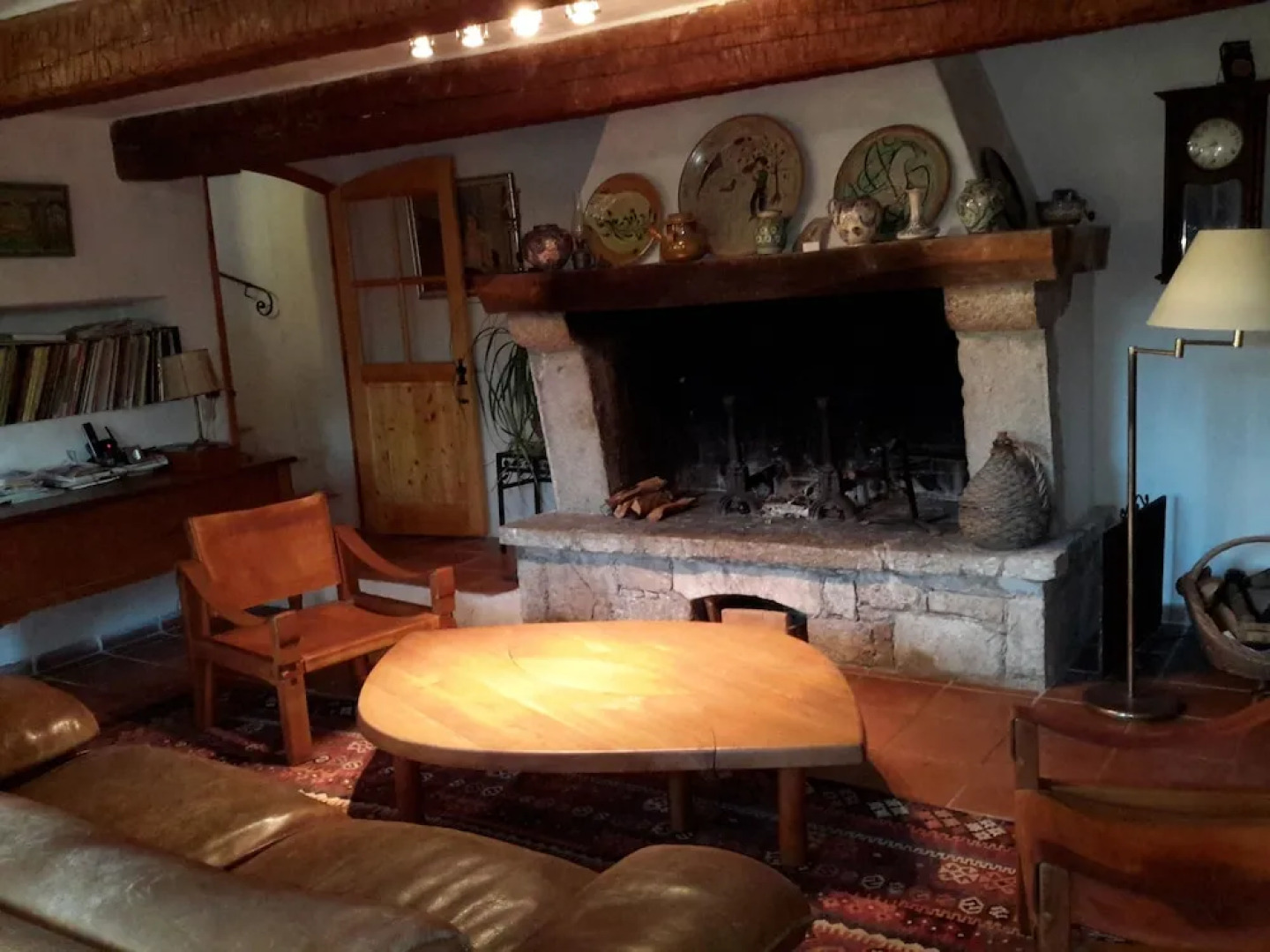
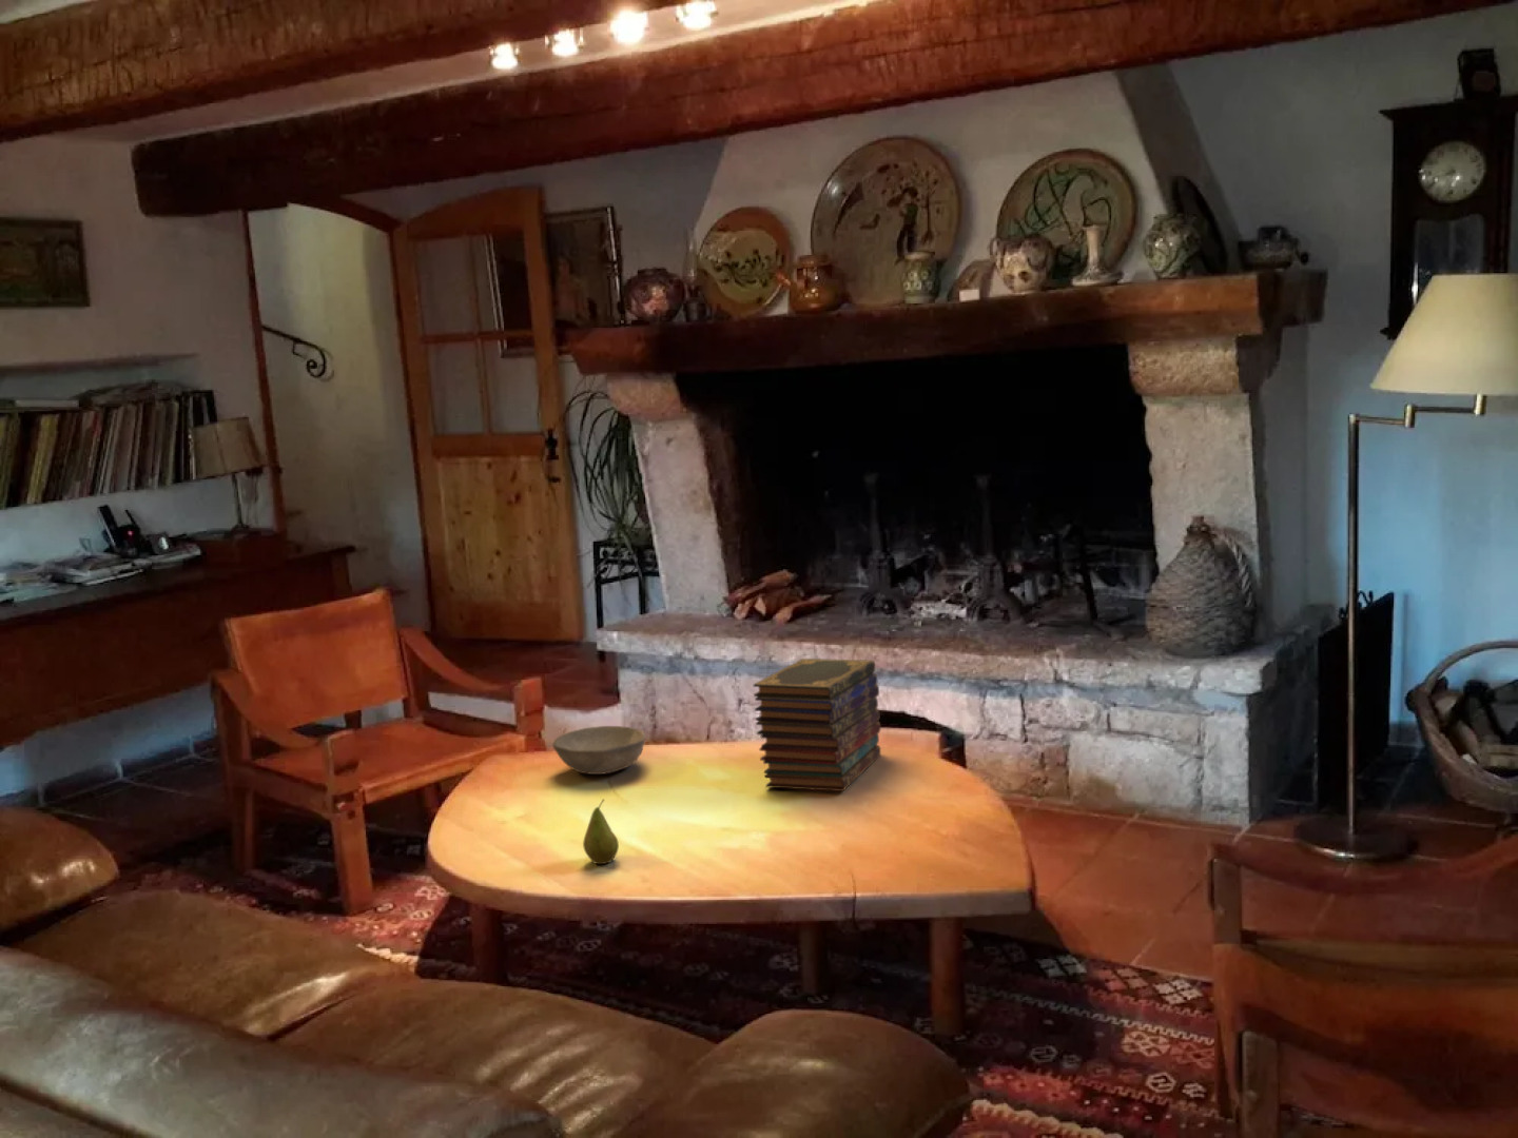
+ bowl (601, 753)
+ fruit (599, 831)
+ book stack (819, 721)
